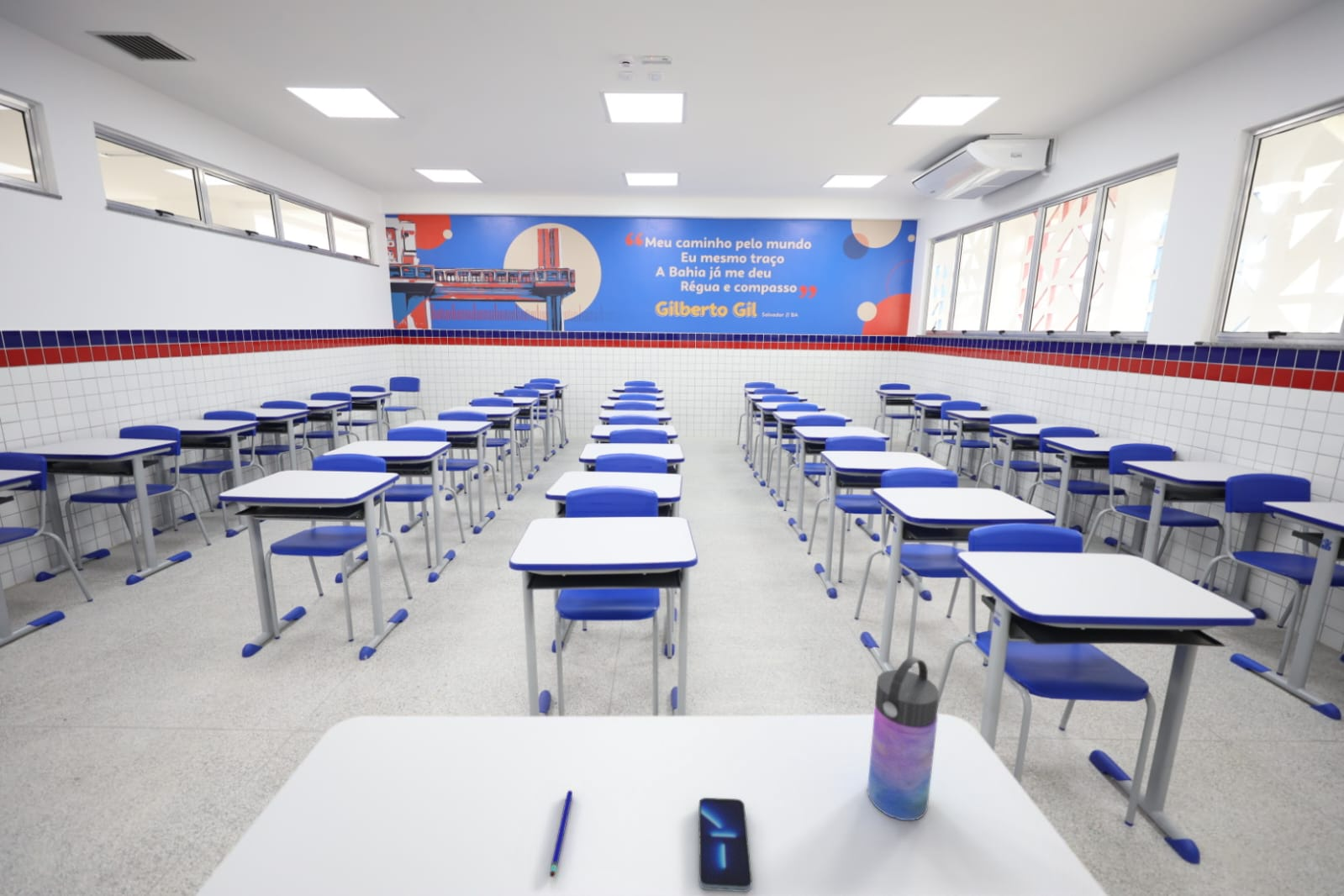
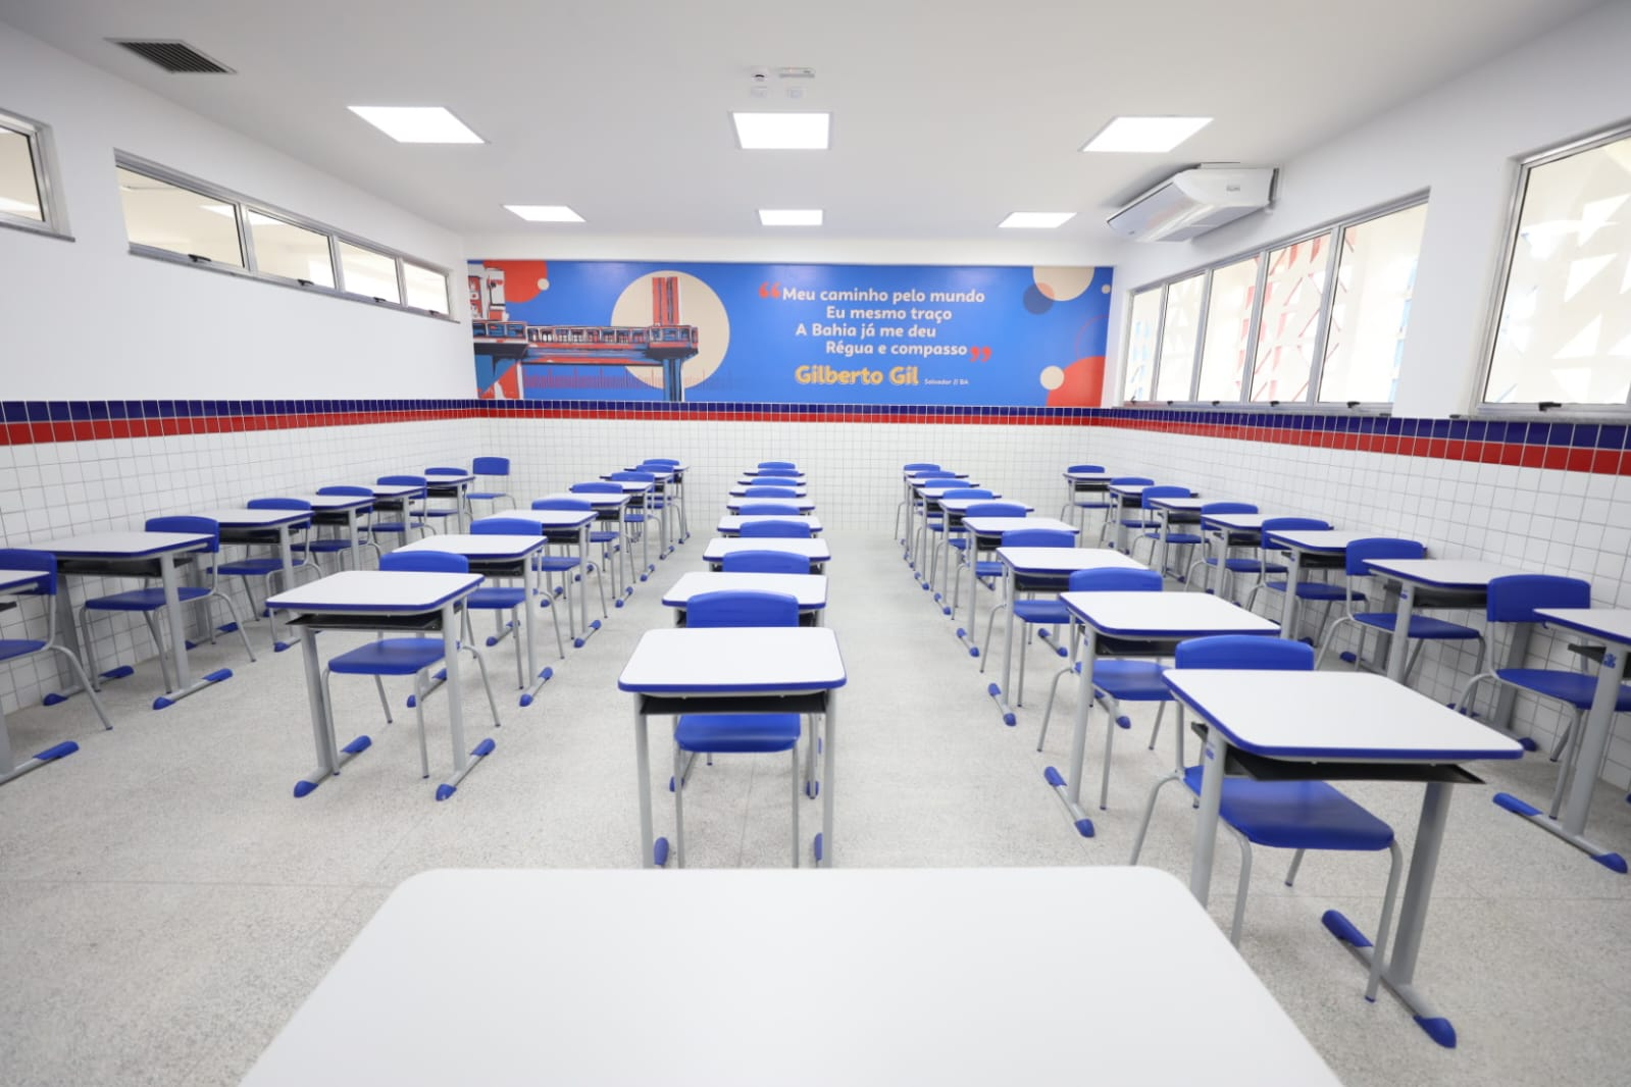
- smartphone (723, 841)
- pen (561, 830)
- water bottle (903, 730)
